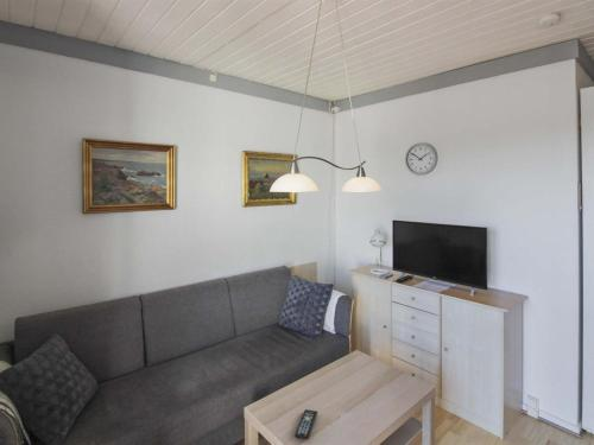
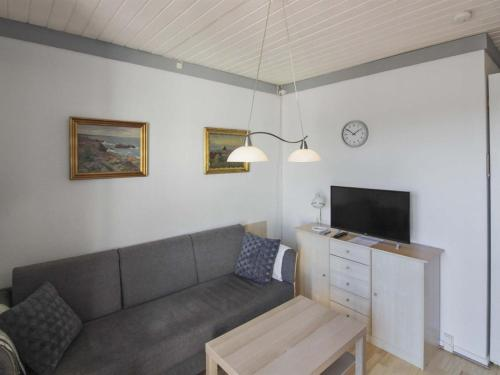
- remote control (307, 422)
